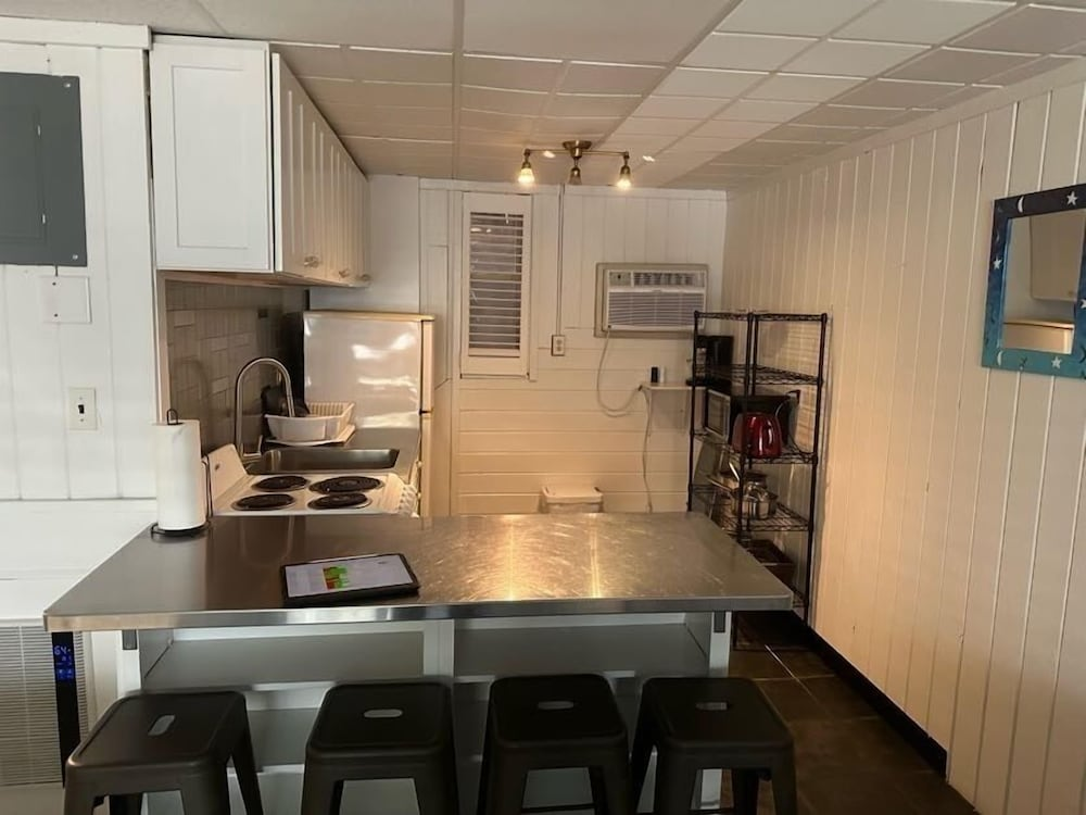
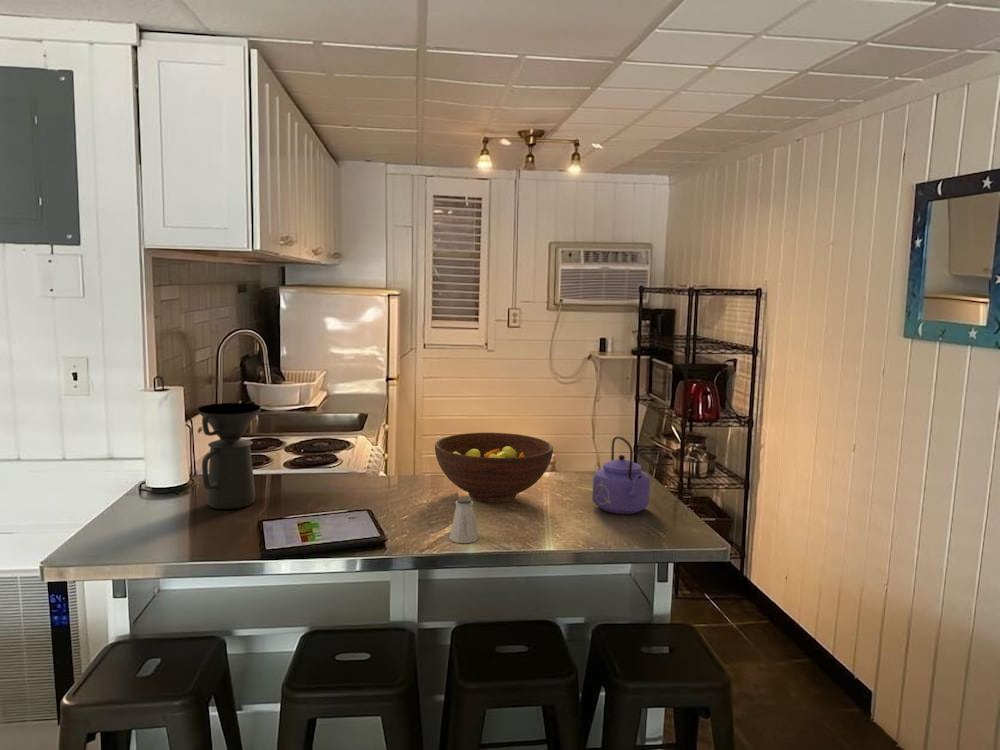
+ saltshaker (464, 518)
+ coffee maker (230, 455)
+ kettle (624, 475)
+ fruit bowl (493, 470)
